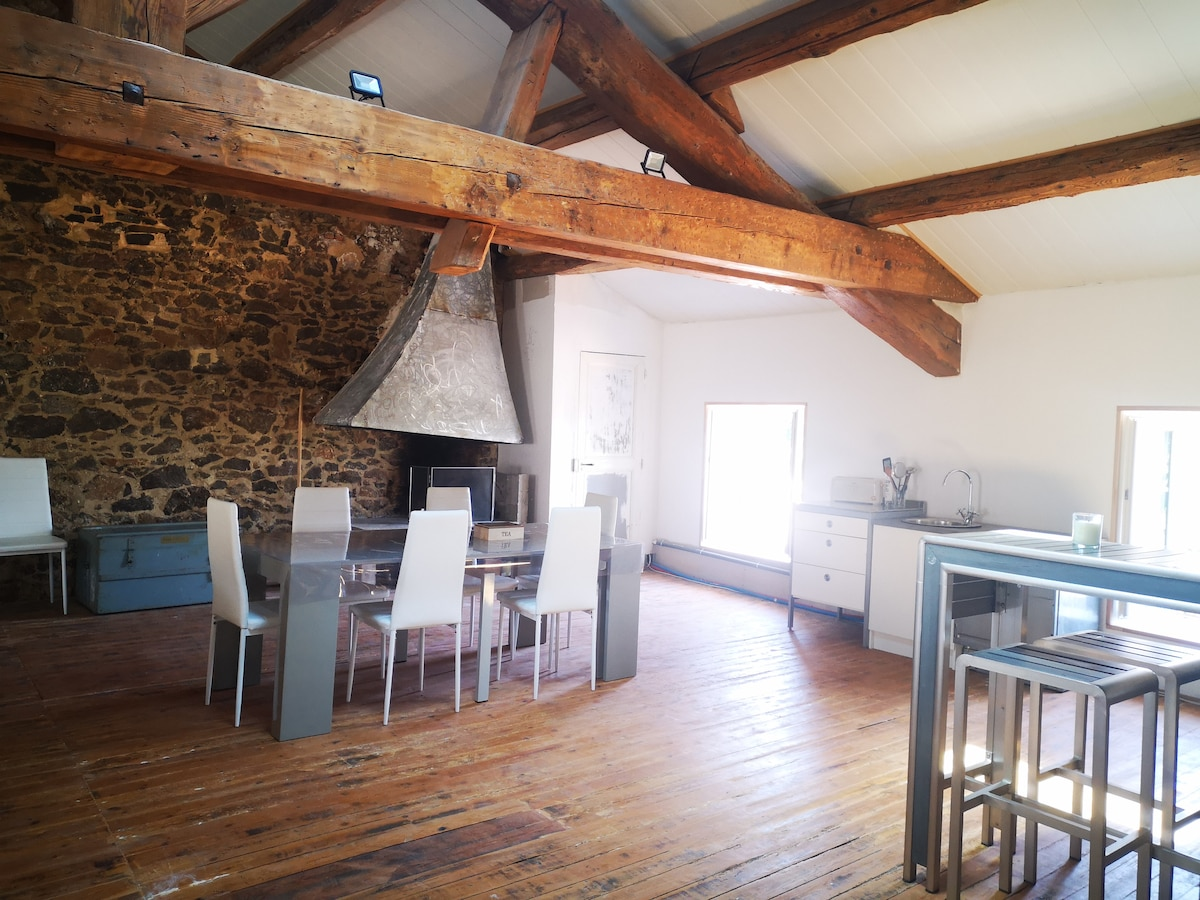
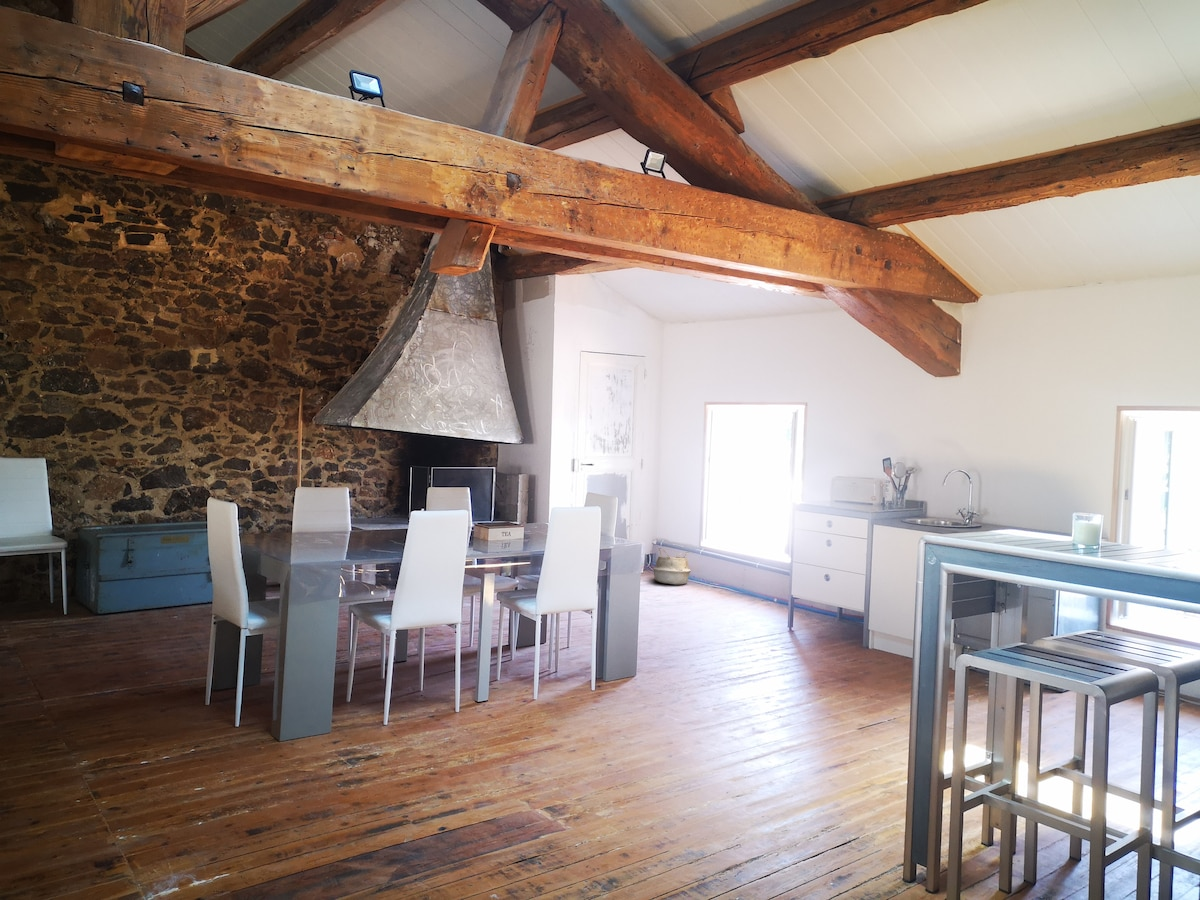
+ woven basket (673, 564)
